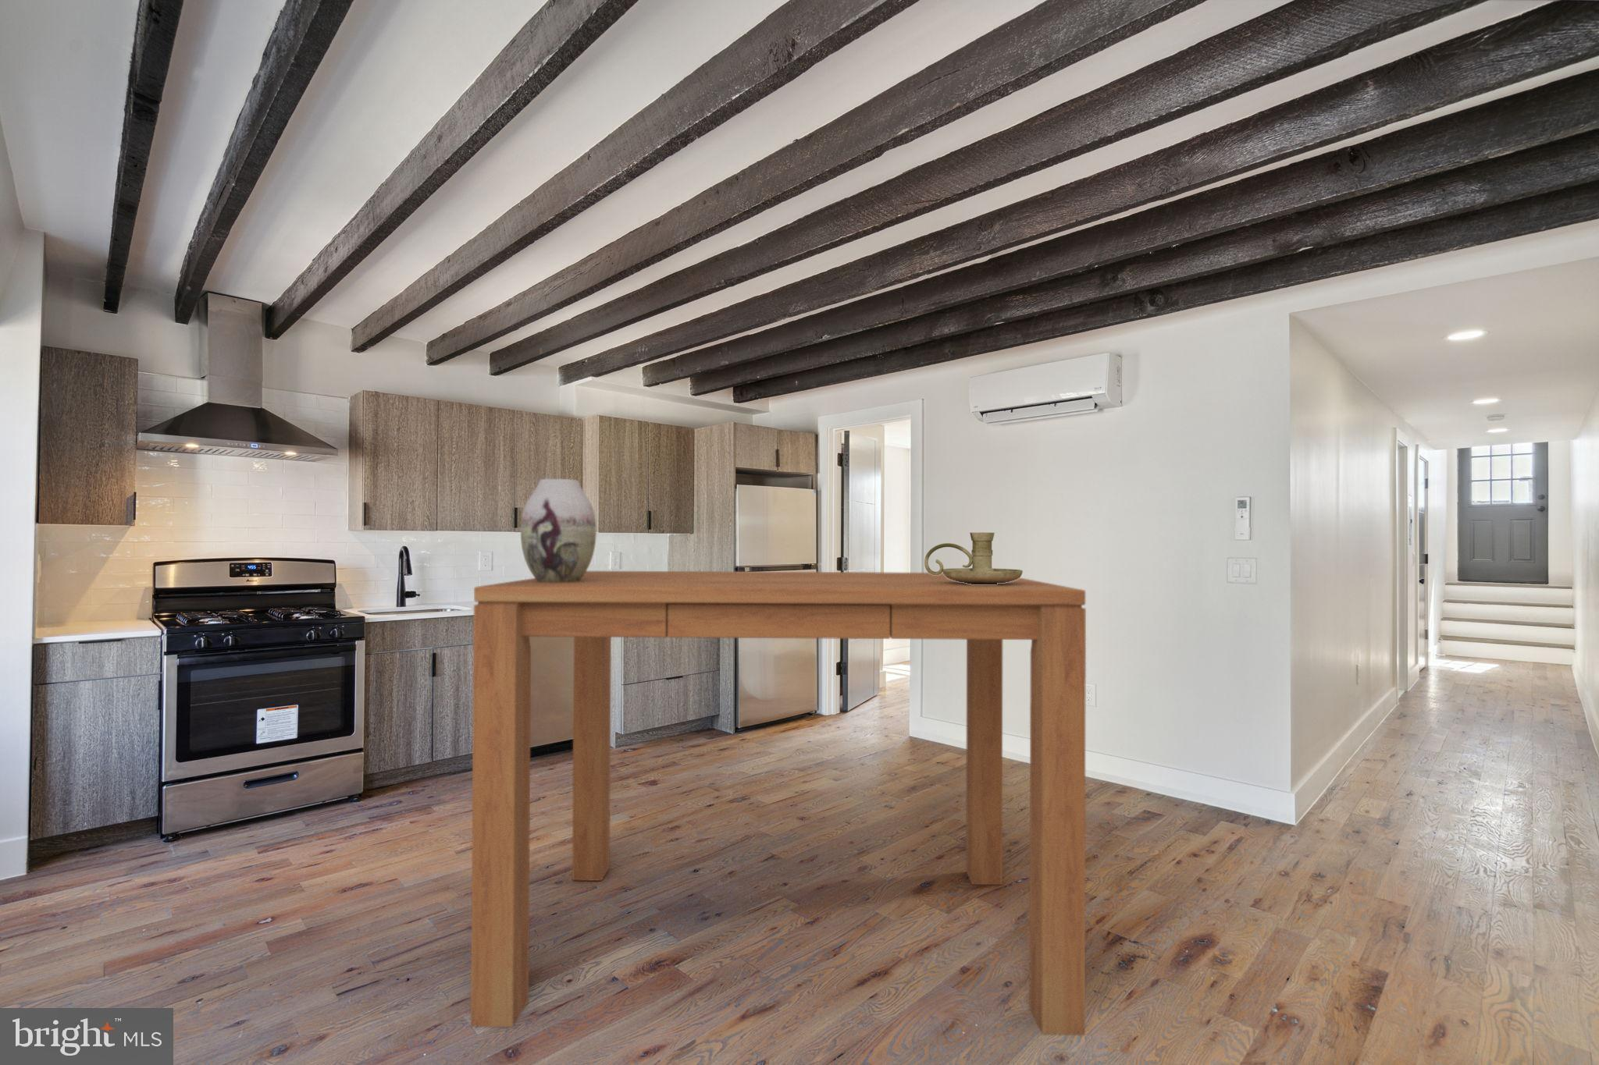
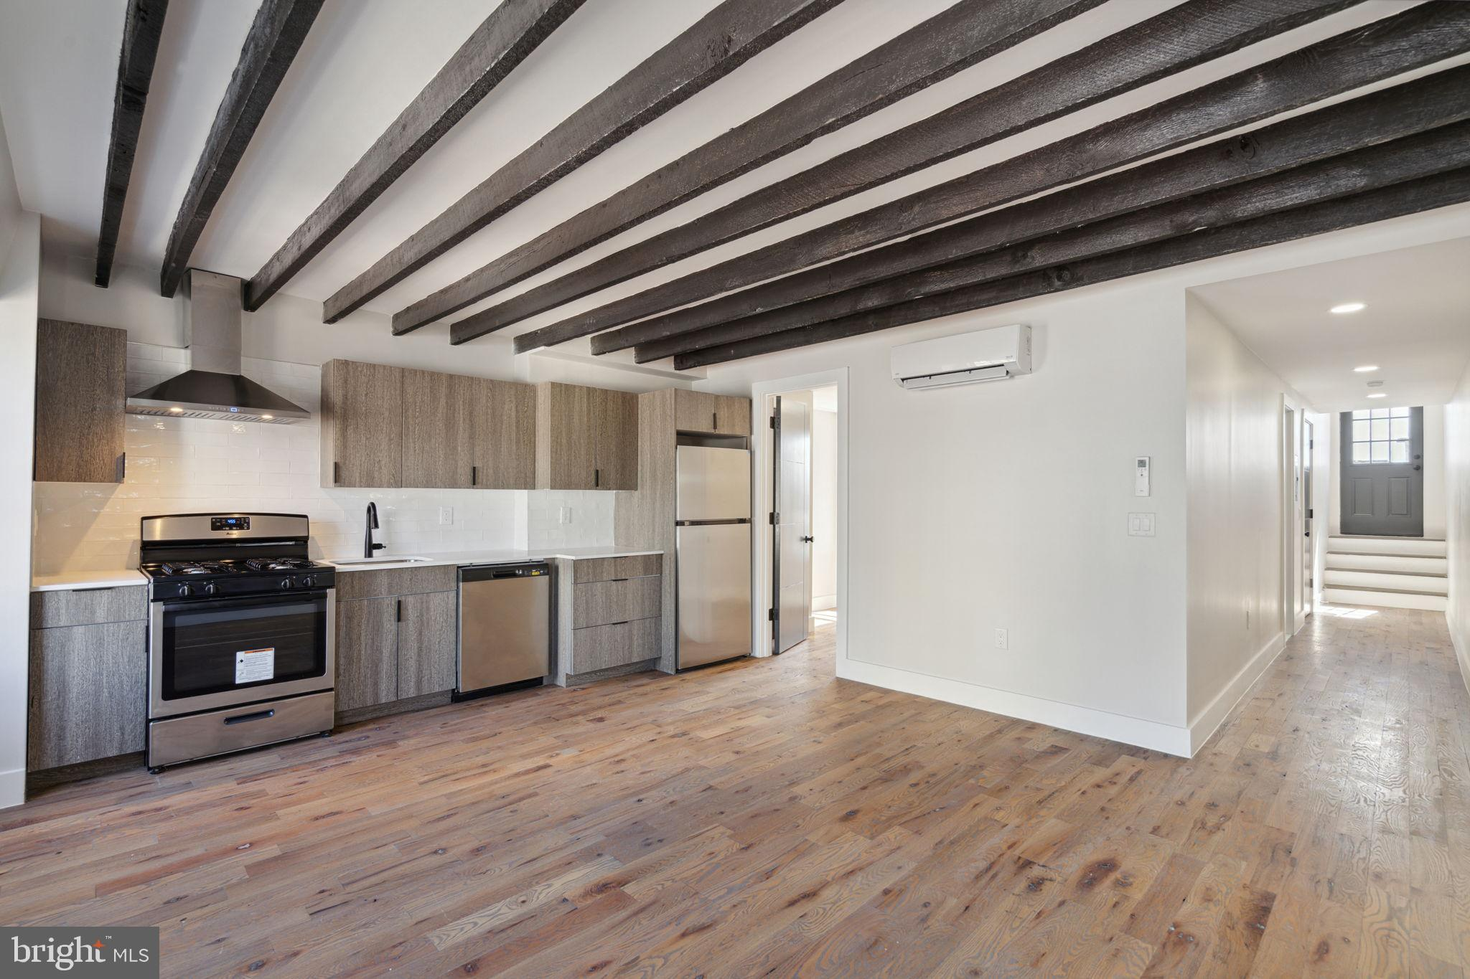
- candle holder (972, 557)
- vase (559, 530)
- dining table (783, 637)
